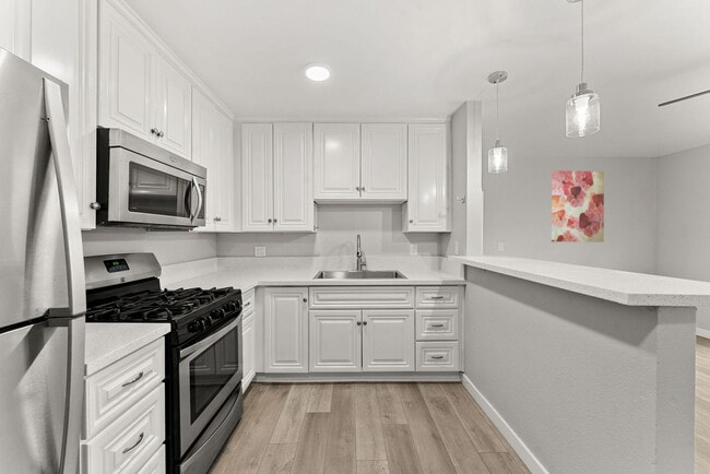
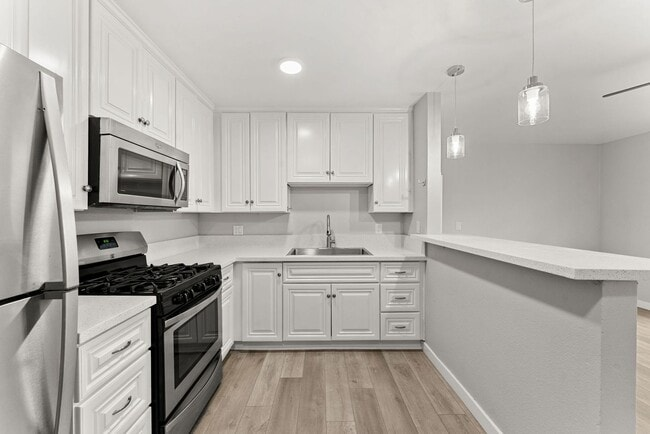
- wall art (577, 206)
